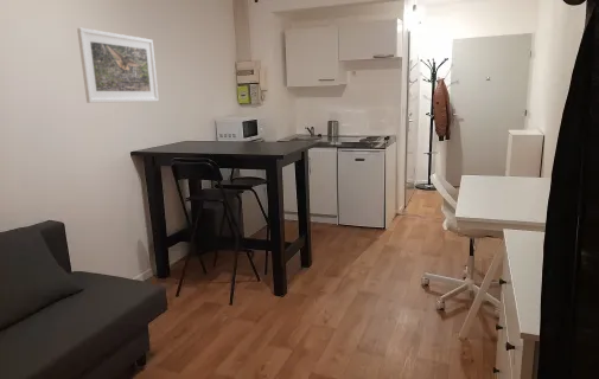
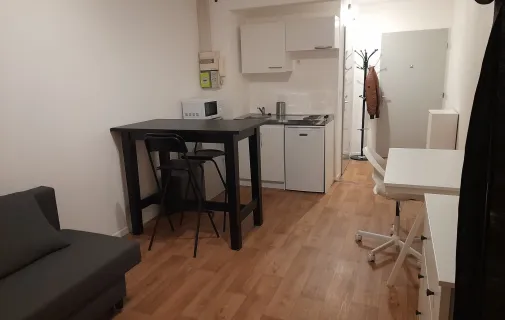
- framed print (122, 69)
